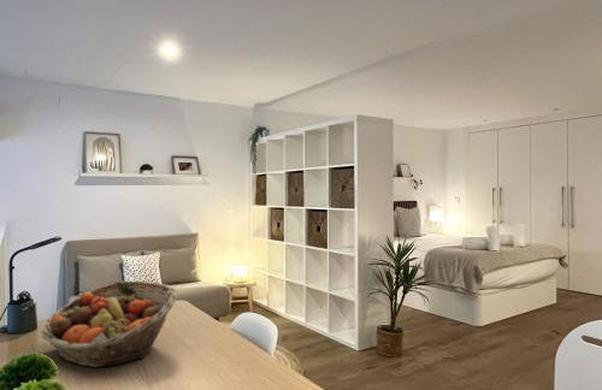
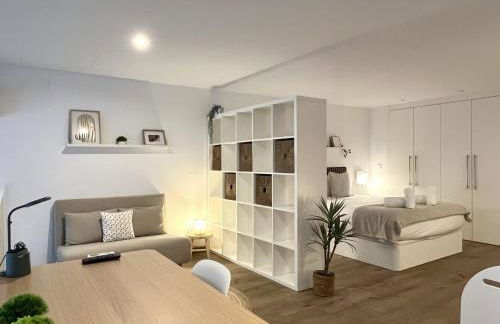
- fruit basket (112, 319)
